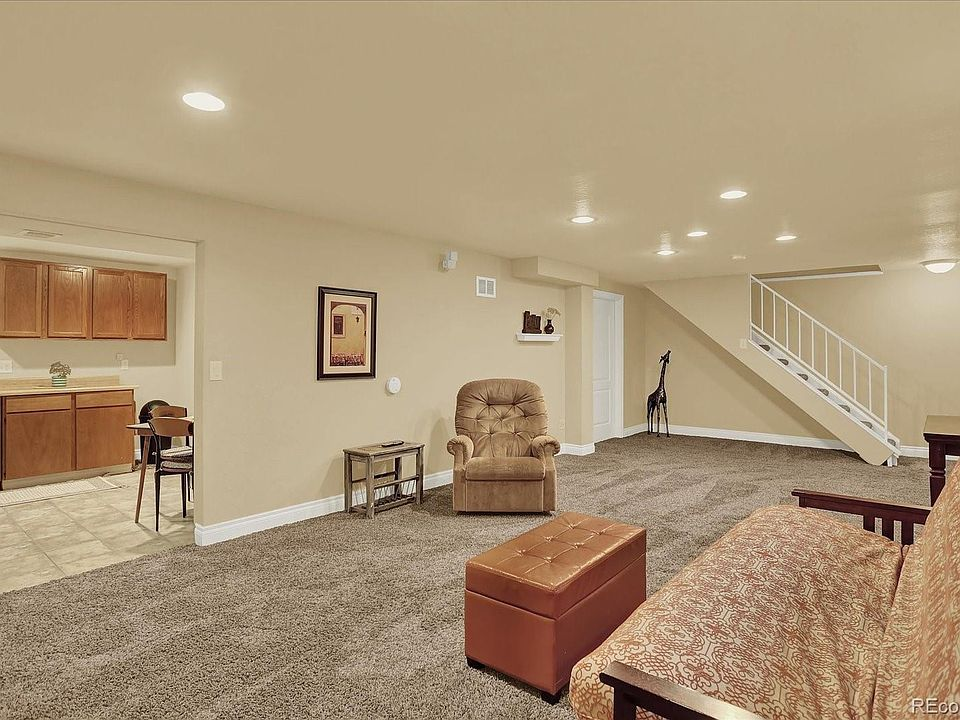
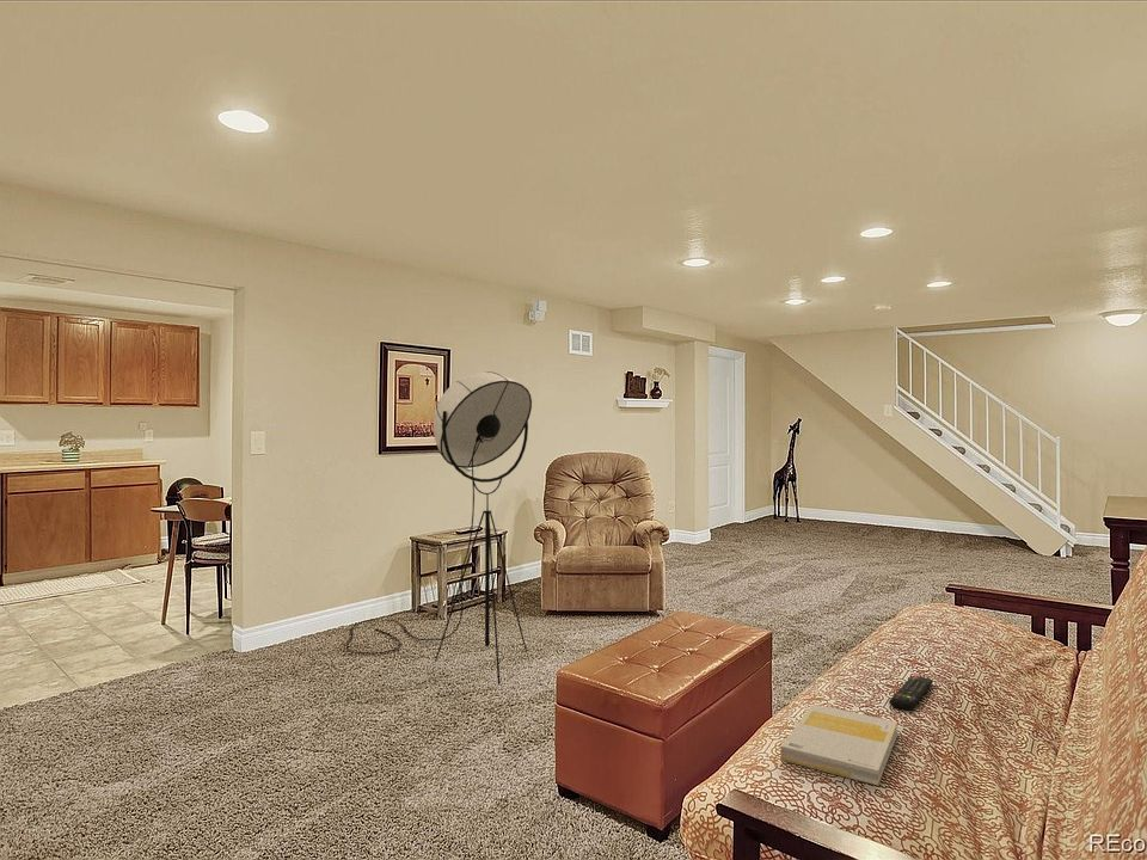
+ book (841, 739)
+ remote control (912, 692)
+ floor lamp (472, 511)
